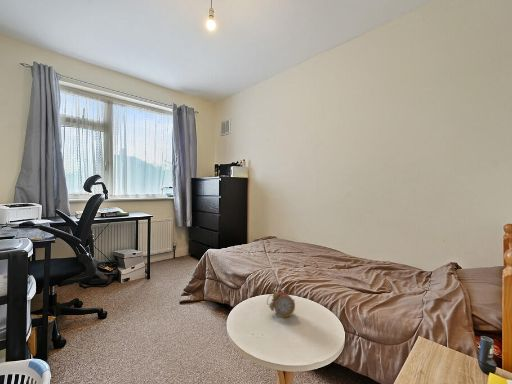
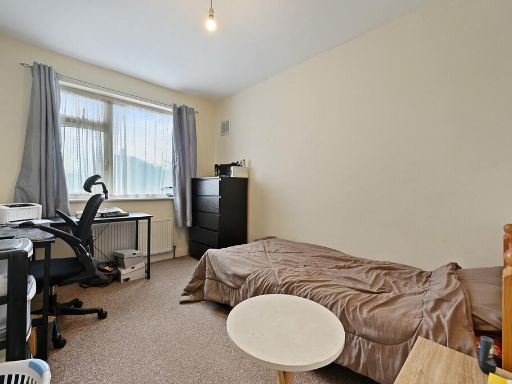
- alarm clock (281, 303)
